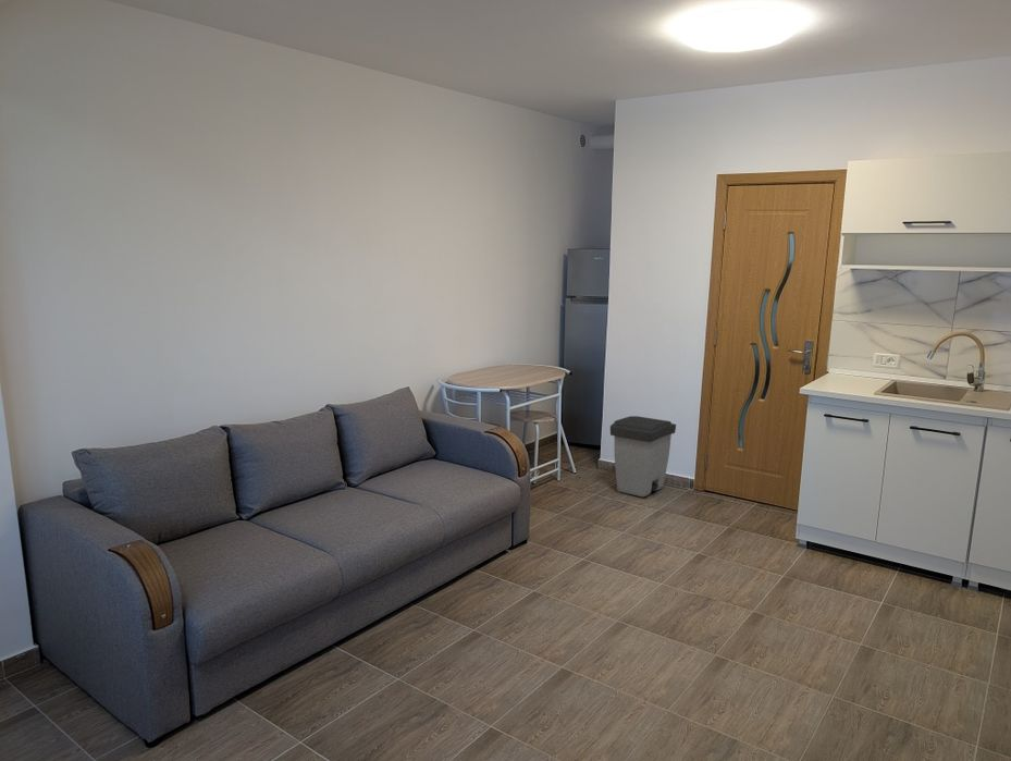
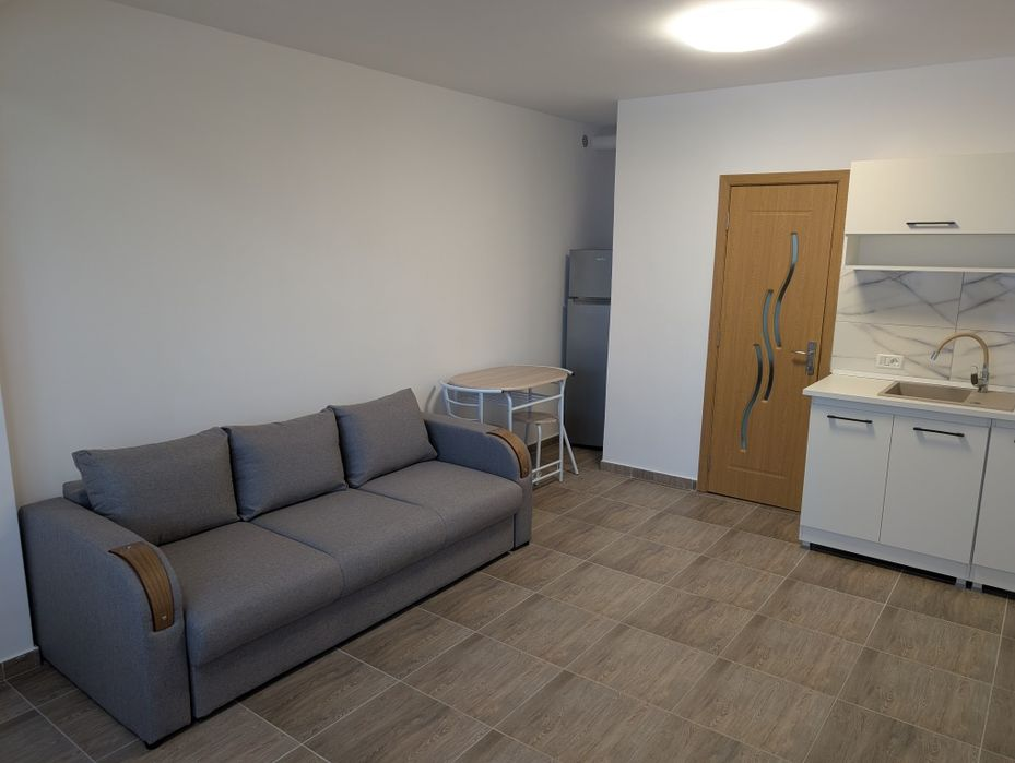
- trash can (640, 455)
